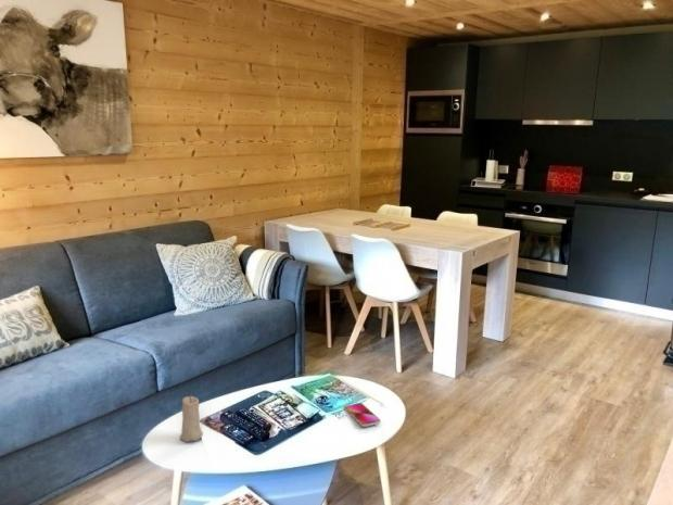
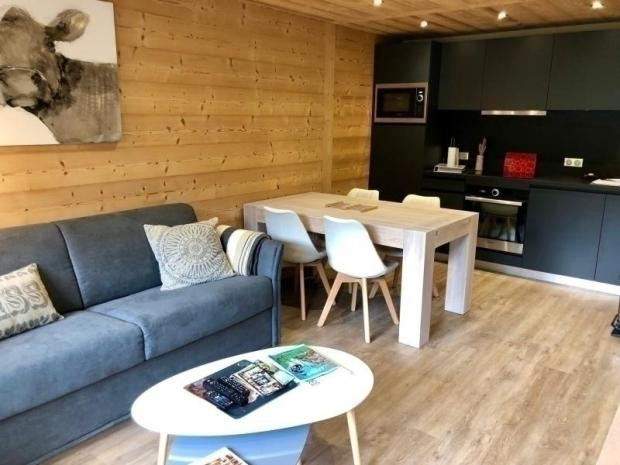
- candle (190, 416)
- smartphone (361, 414)
